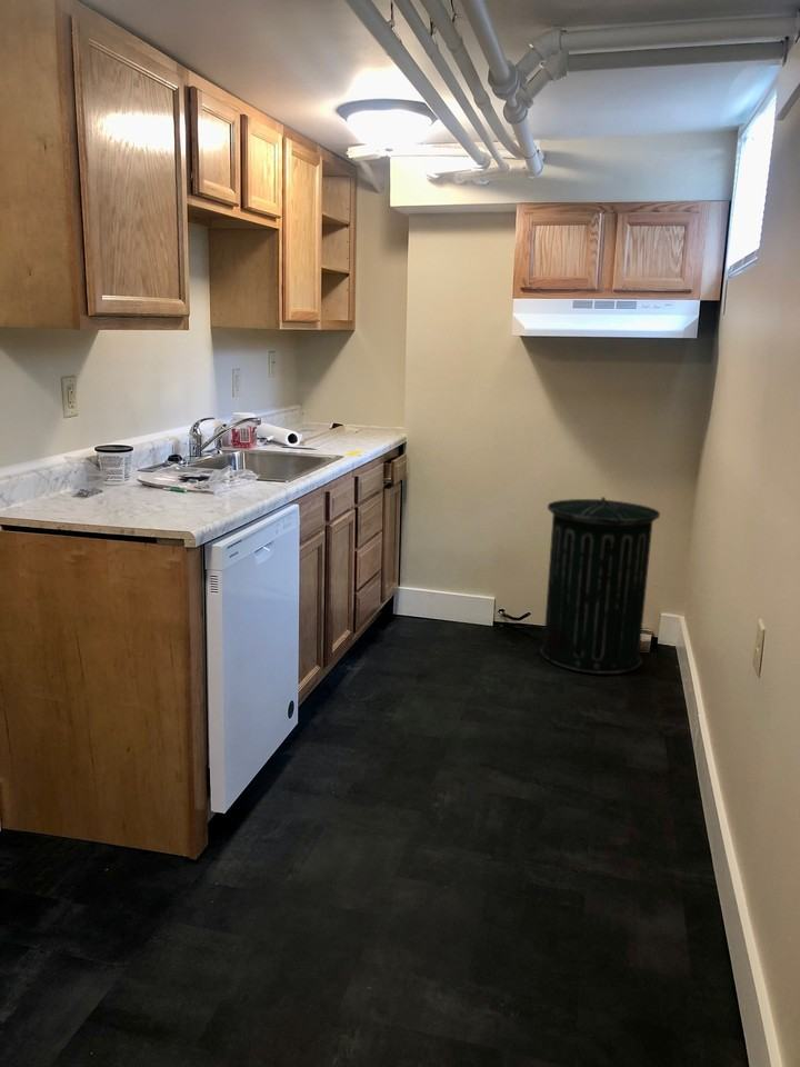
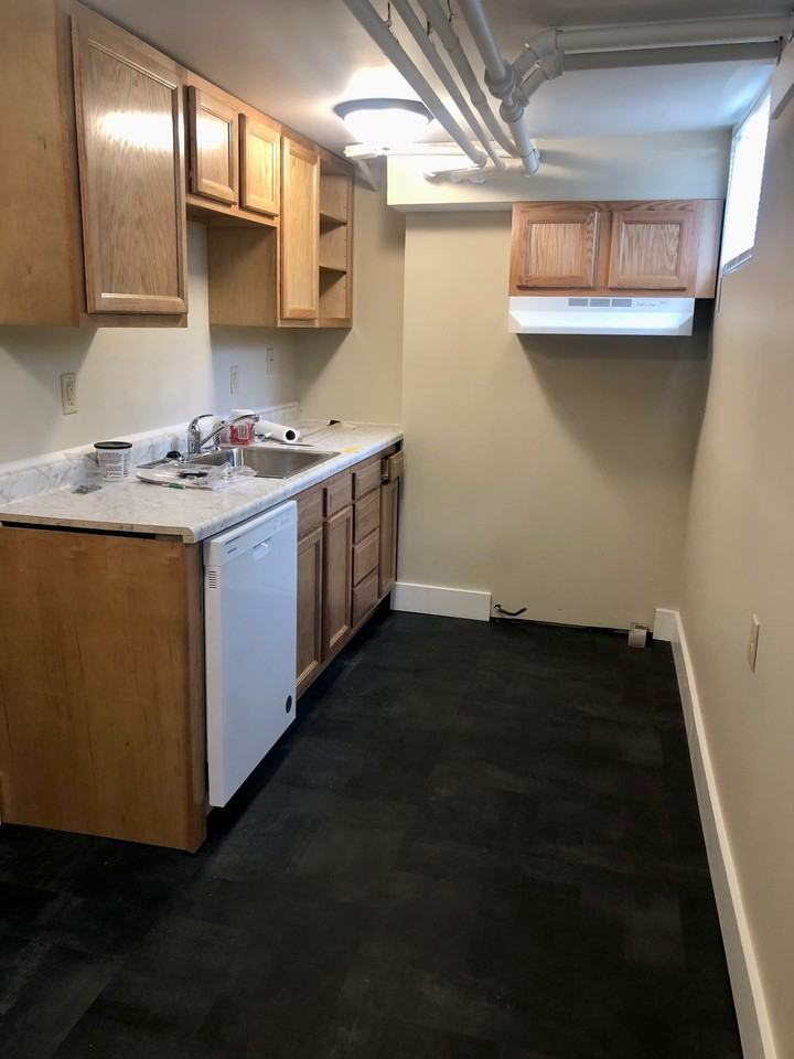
- trash can (597, 578)
